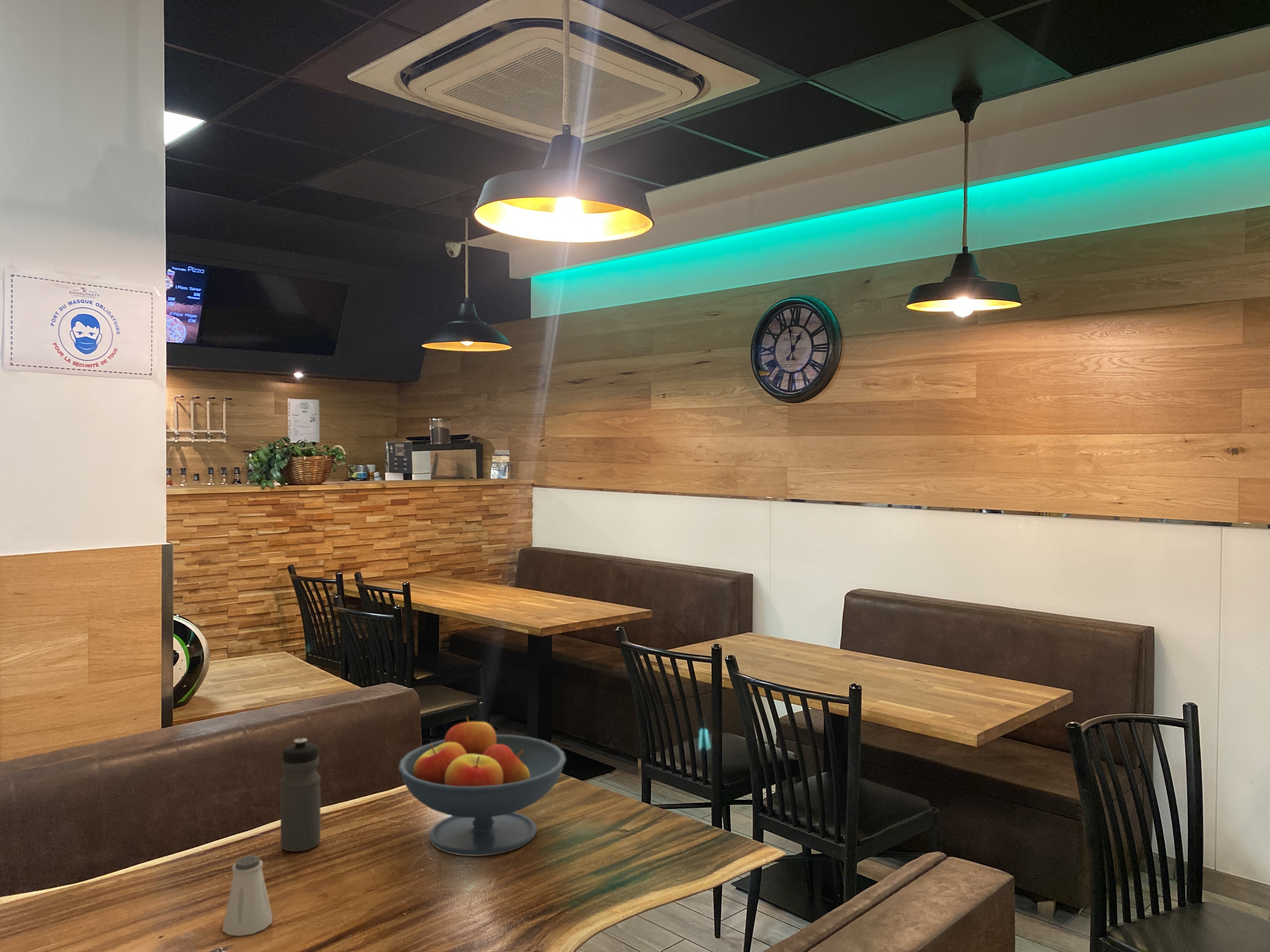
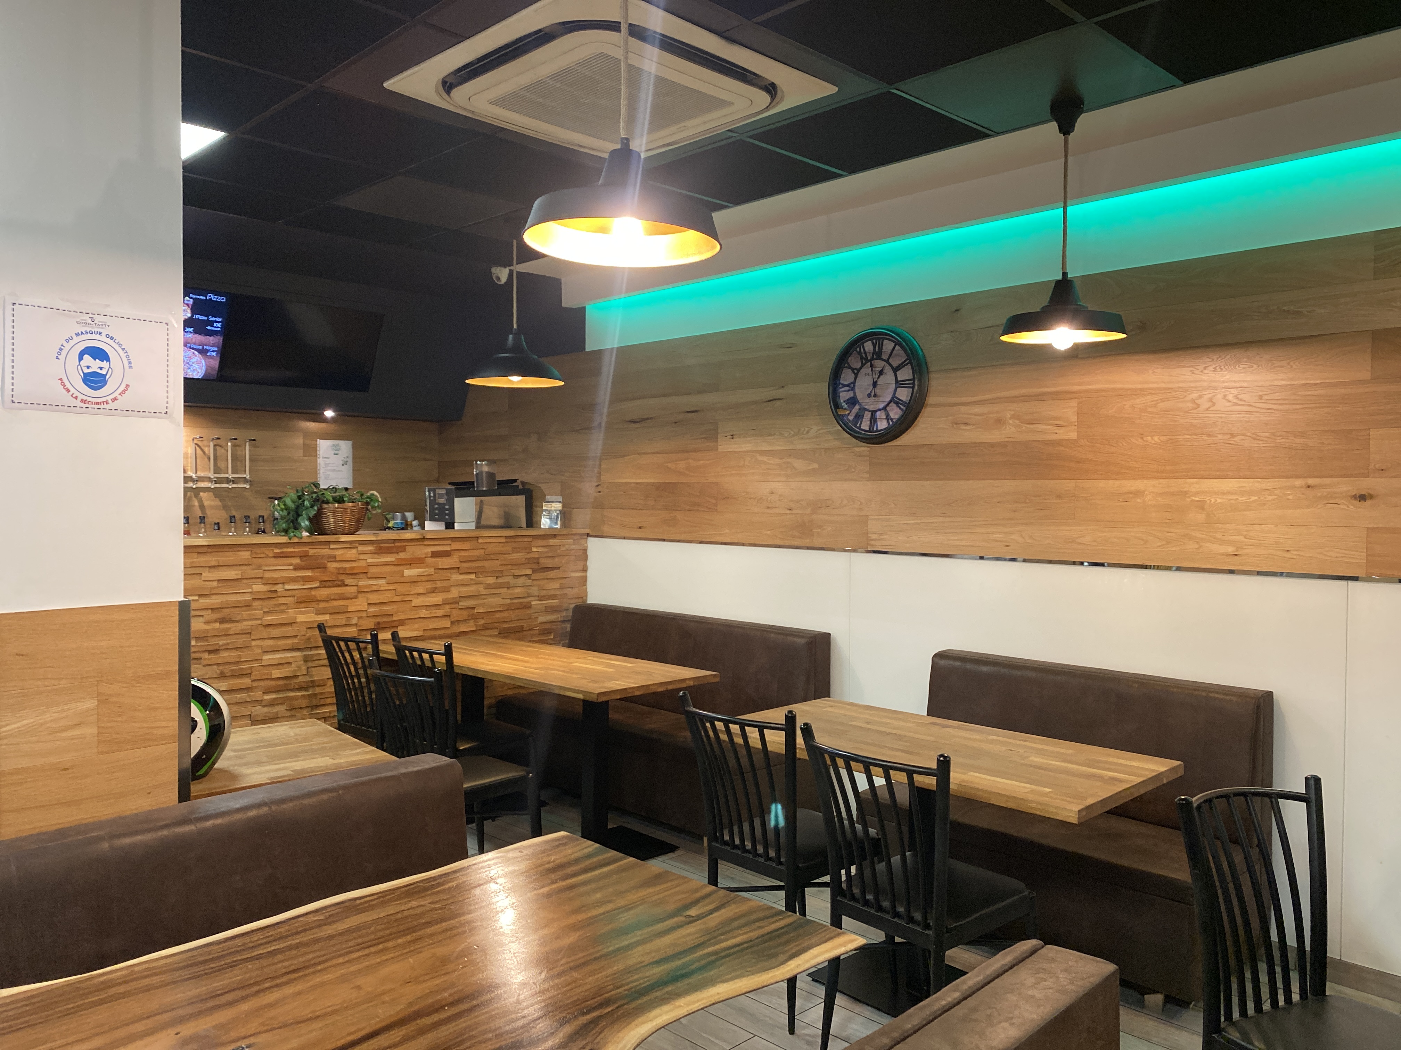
- saltshaker (248, 892)
- water bottle (300, 792)
- fruit bowl (483, 783)
